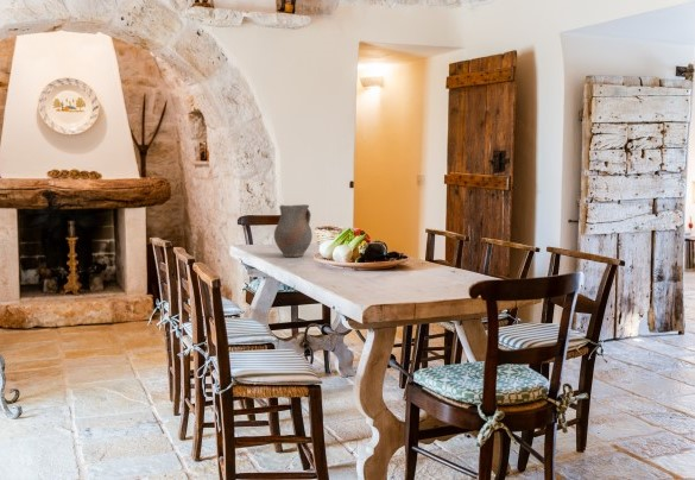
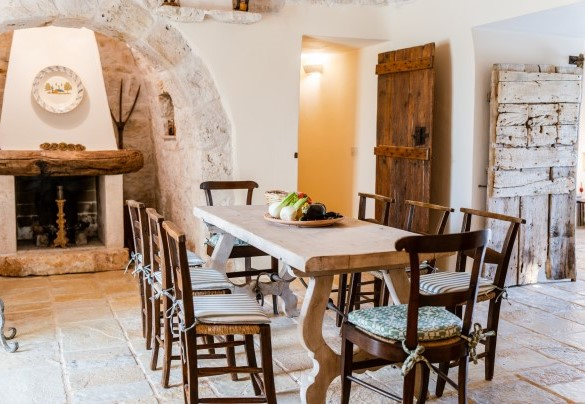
- ceramic pitcher (293, 229)
